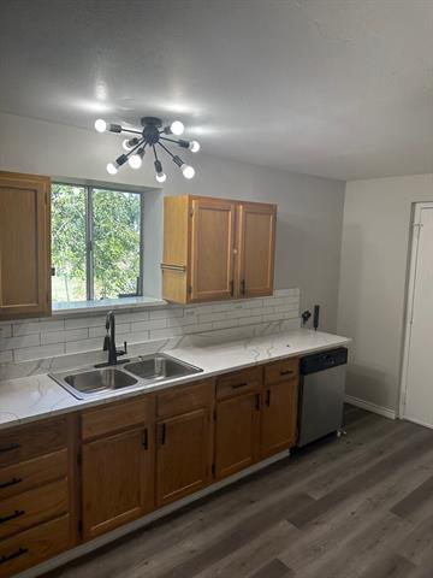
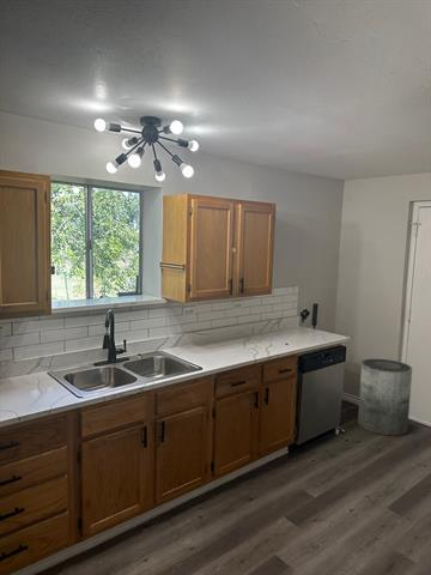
+ trash can (384, 394)
